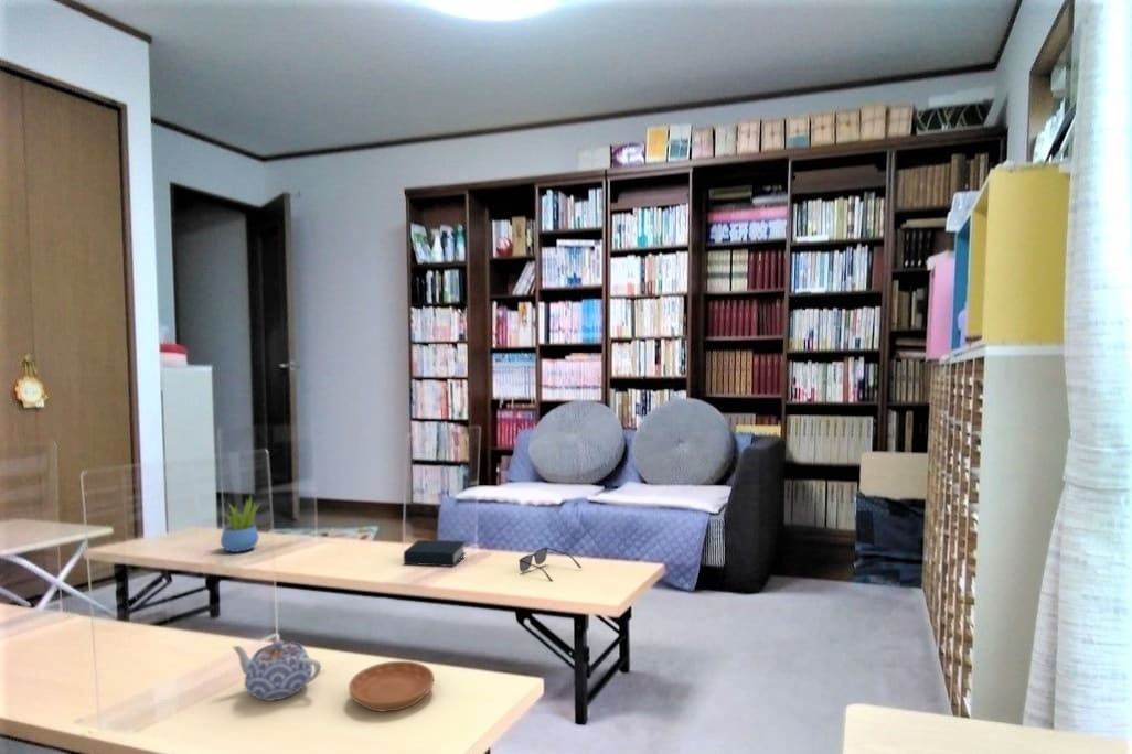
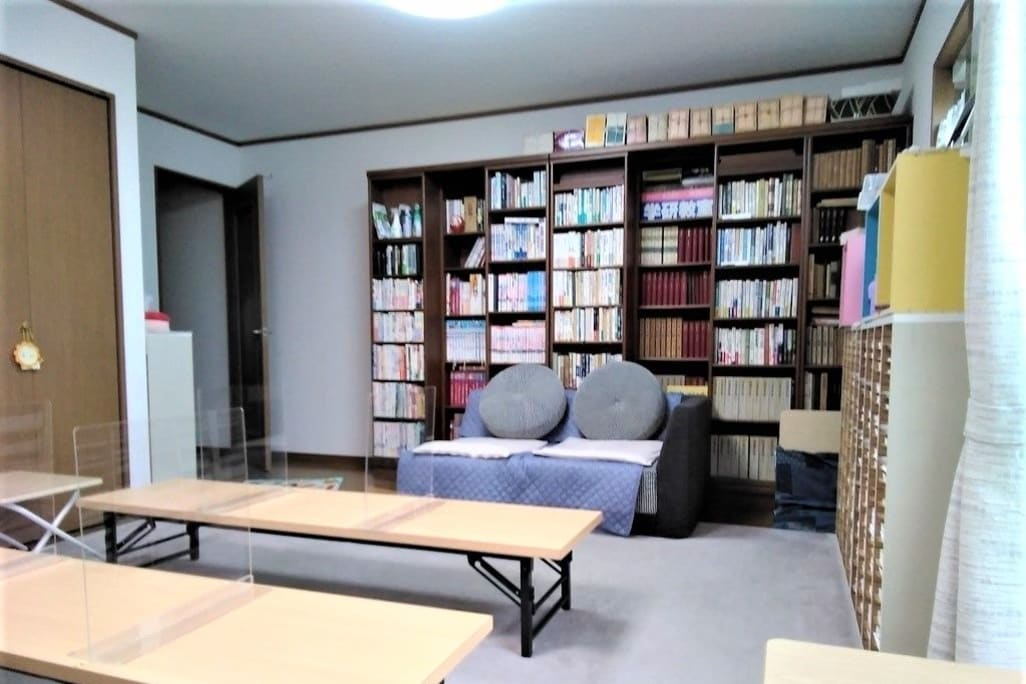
- book (435, 552)
- teapot (276, 665)
- eyeglasses (545, 559)
- succulent plant (239, 523)
- saucer (392, 687)
